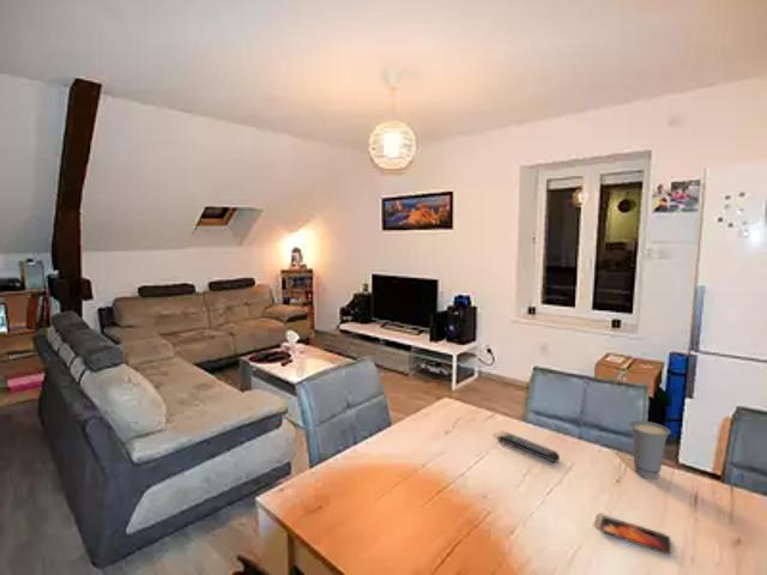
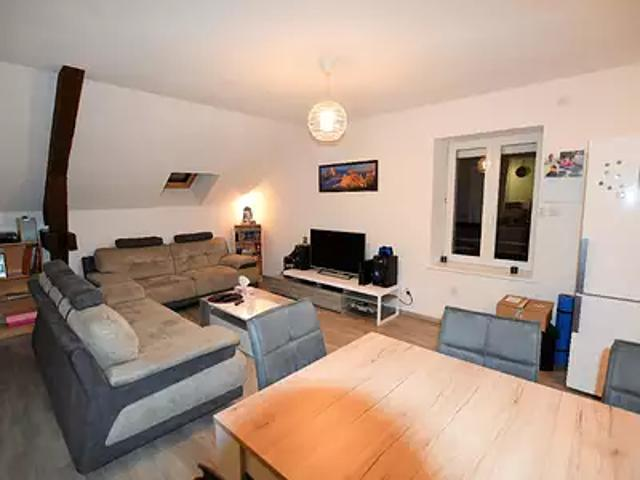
- cup (647, 450)
- remote control (526, 446)
- smartphone (634, 534)
